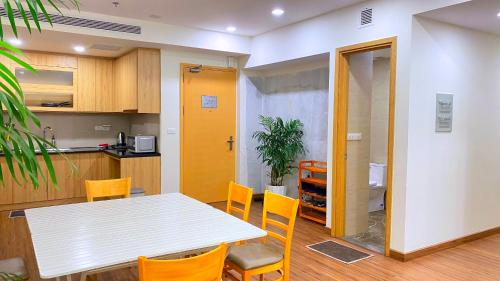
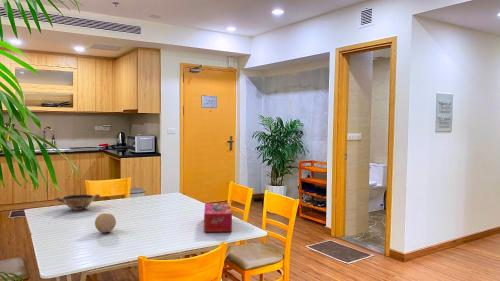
+ fruit (105, 223)
+ bowl (78, 202)
+ tissue box (217, 216)
